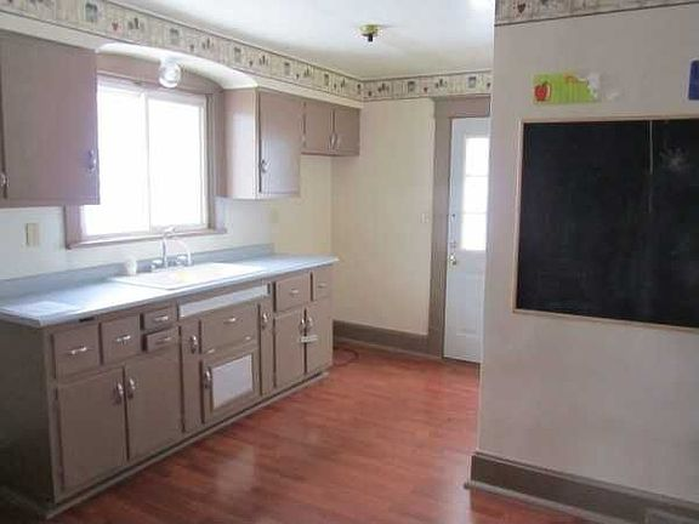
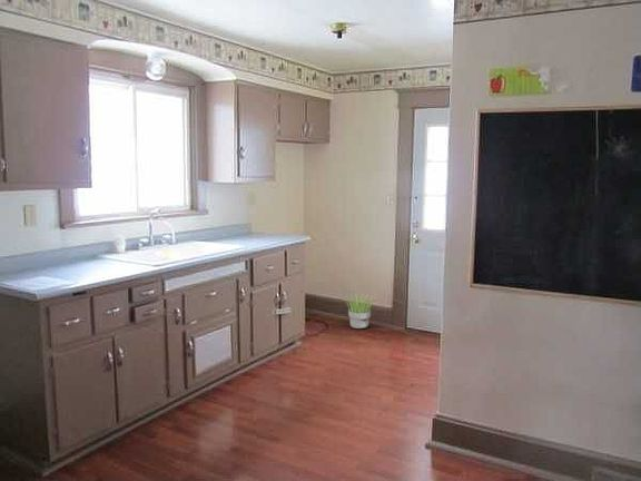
+ potted plant (358, 311)
